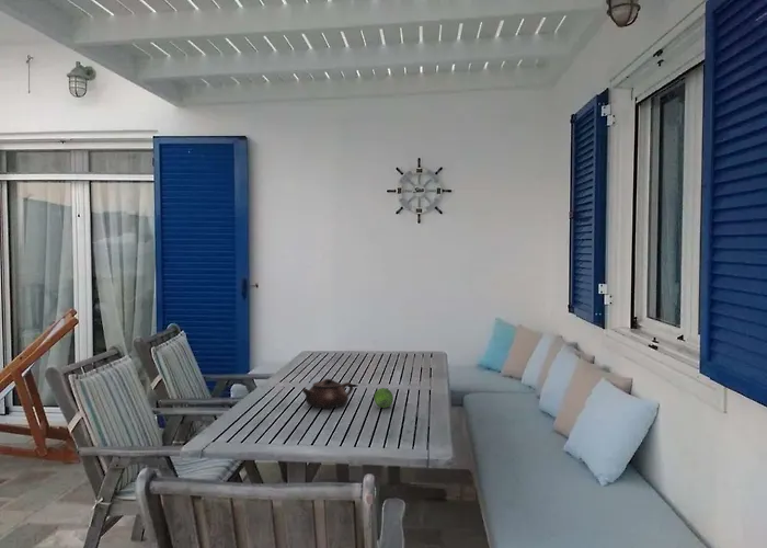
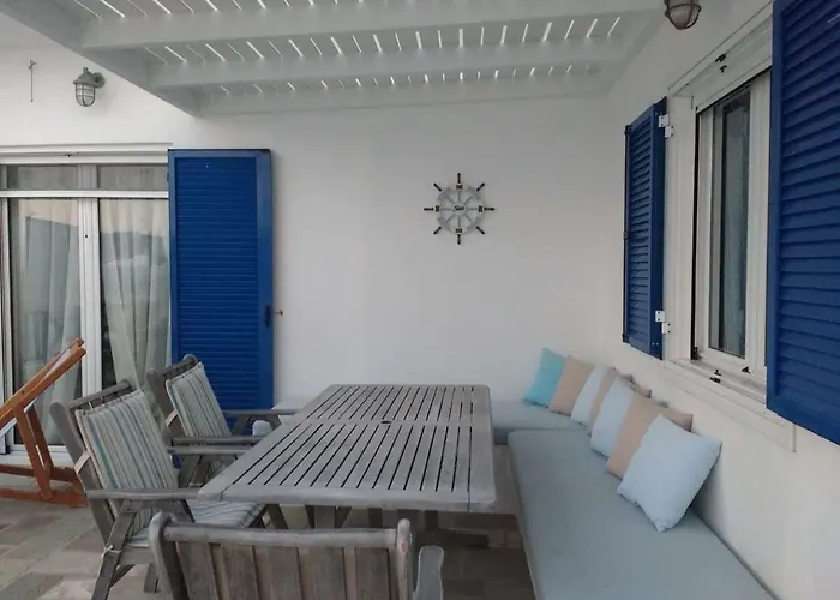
- teapot (328, 391)
- fruit (384, 397)
